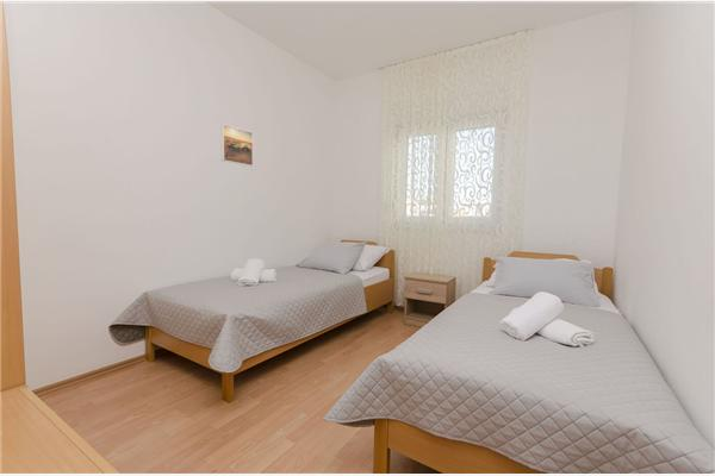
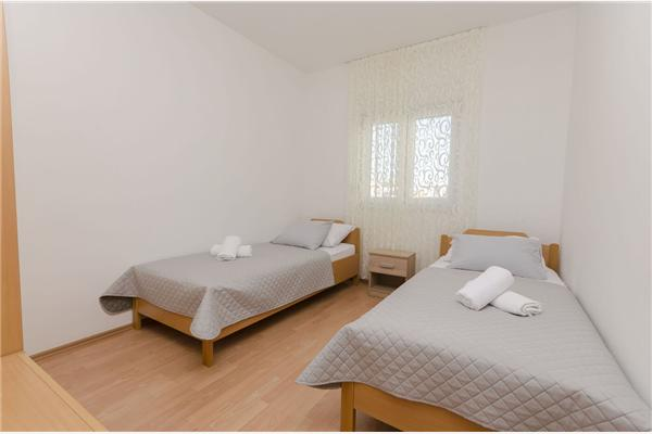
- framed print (237, 145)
